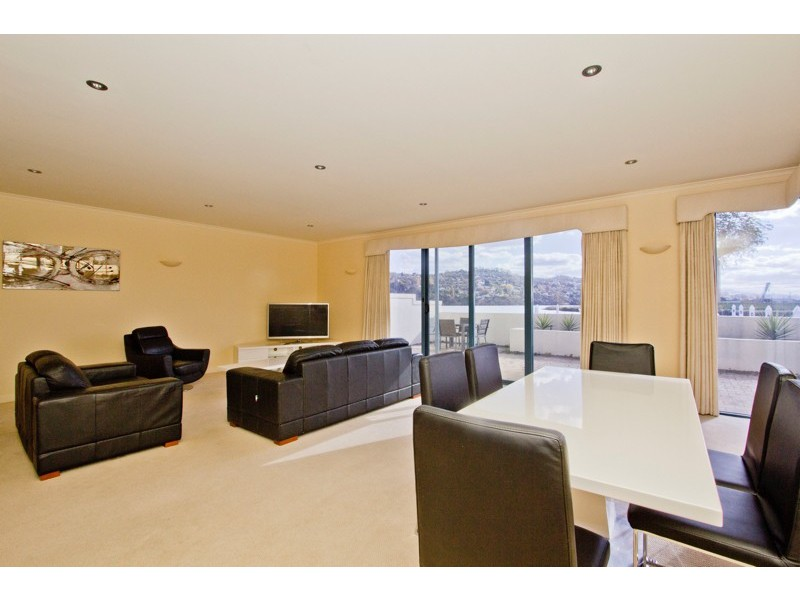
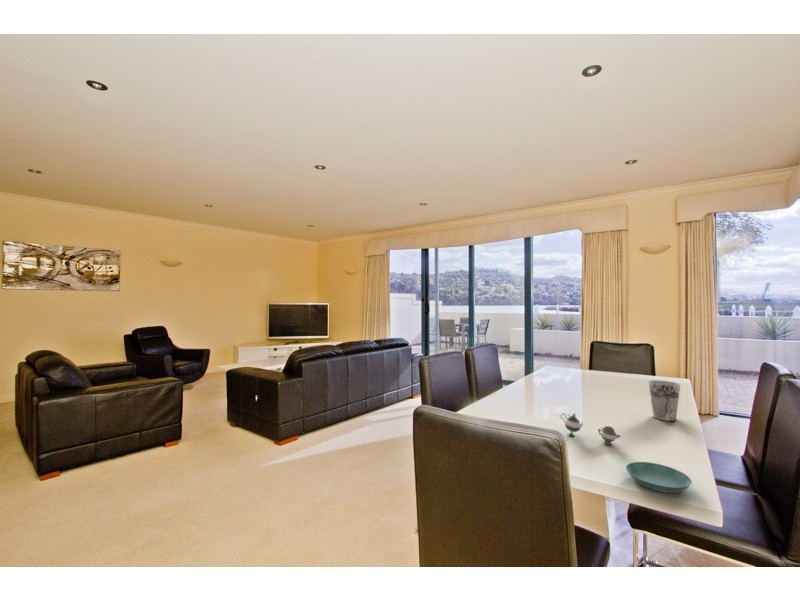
+ teapot (582, 425)
+ saucer (657, 478)
+ cup (664, 400)
